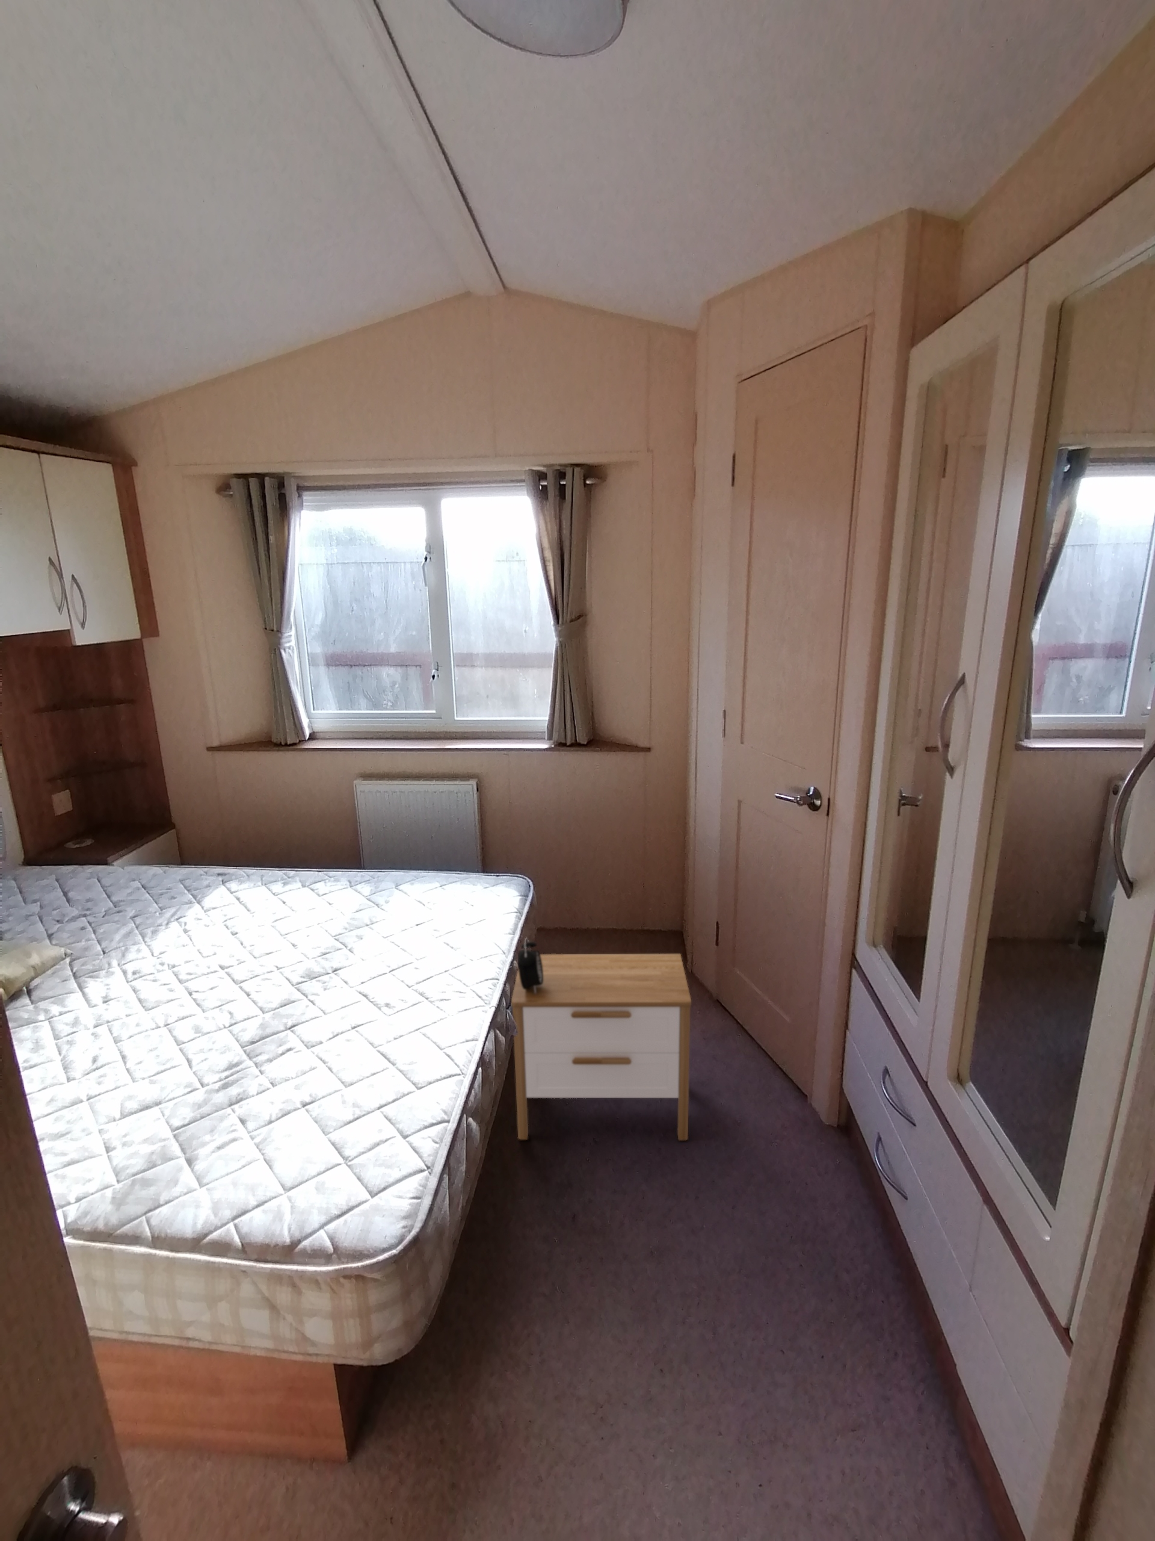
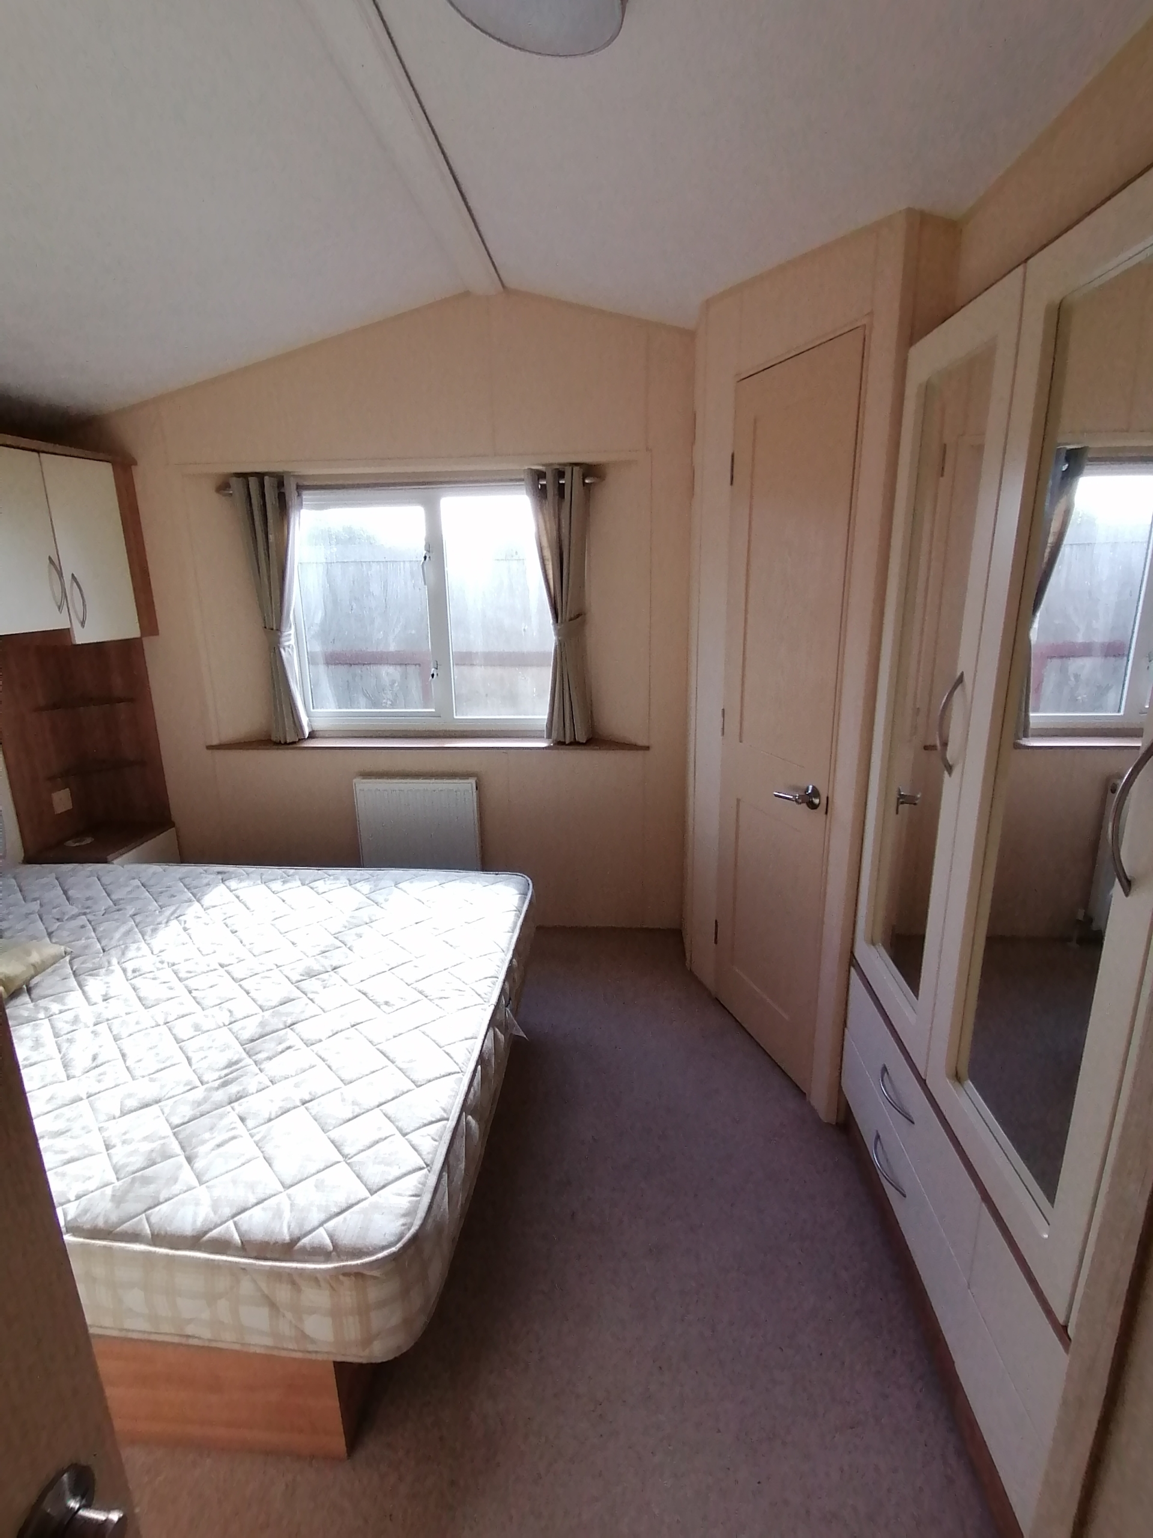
- alarm clock (530, 962)
- nightstand (602, 1045)
